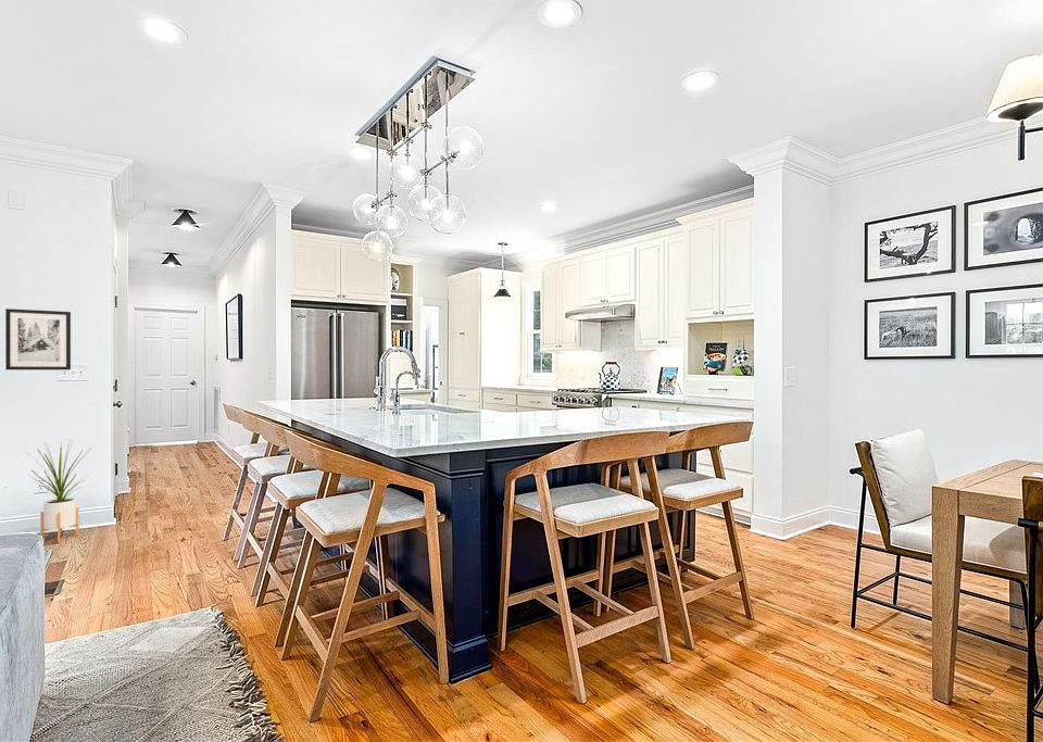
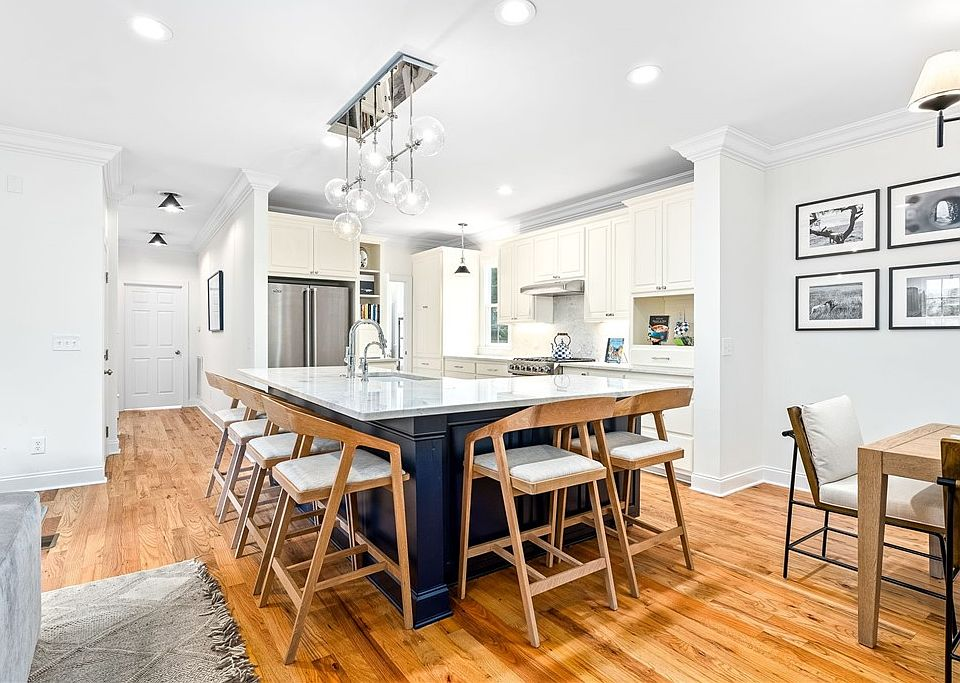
- house plant (61, 488)
- wall art (38, 340)
